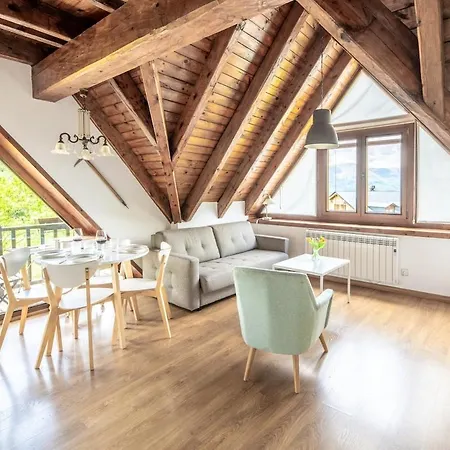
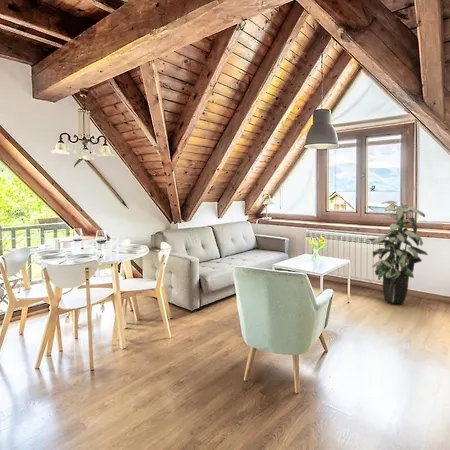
+ indoor plant (395, 251)
